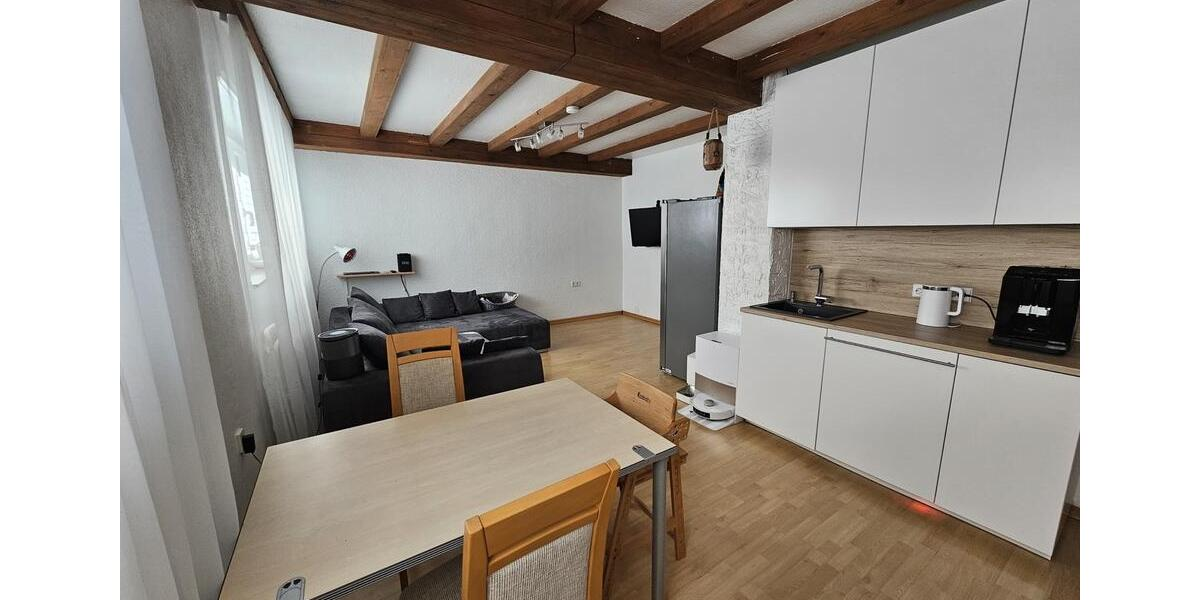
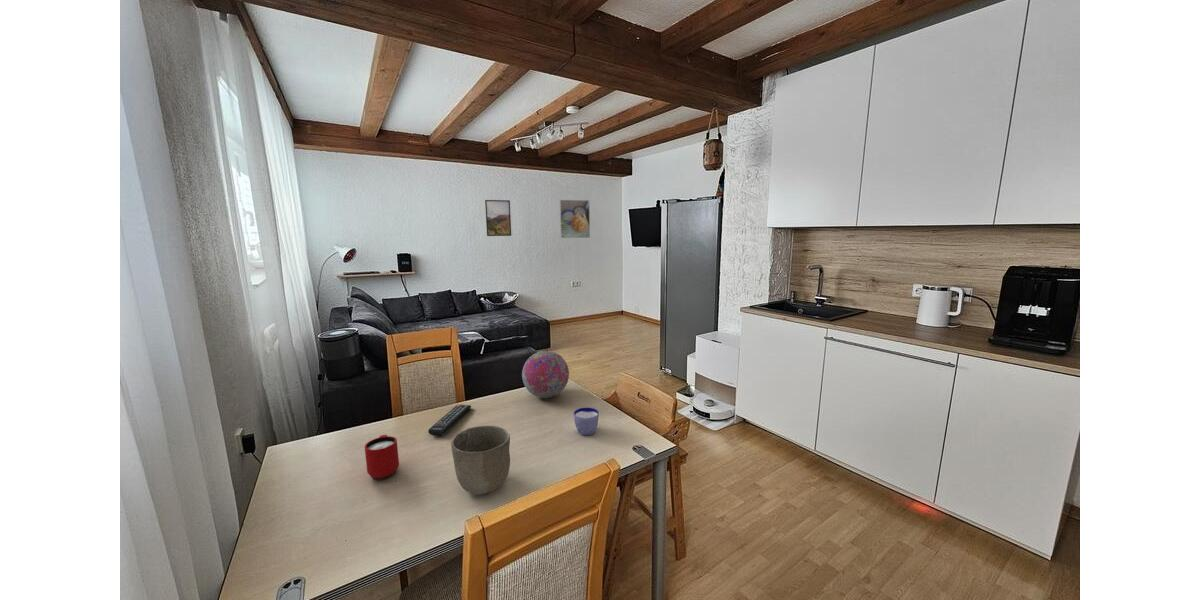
+ mug (382, 455)
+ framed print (575, 219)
+ cup (584, 420)
+ decorative ball (545, 374)
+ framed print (498, 218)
+ bowl (481, 461)
+ remote control (451, 418)
